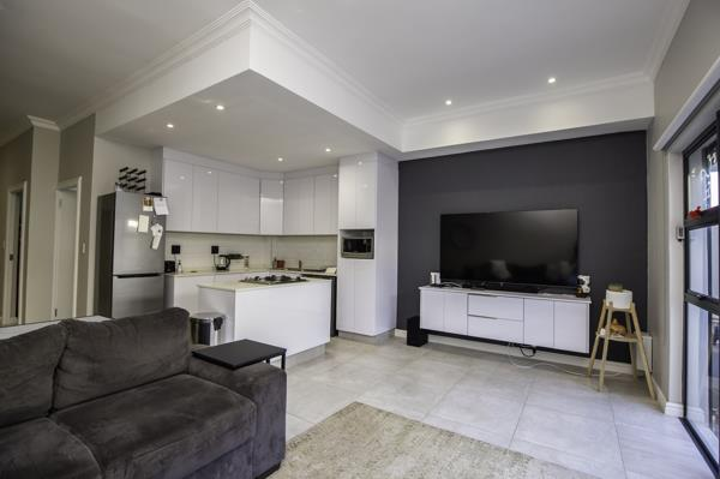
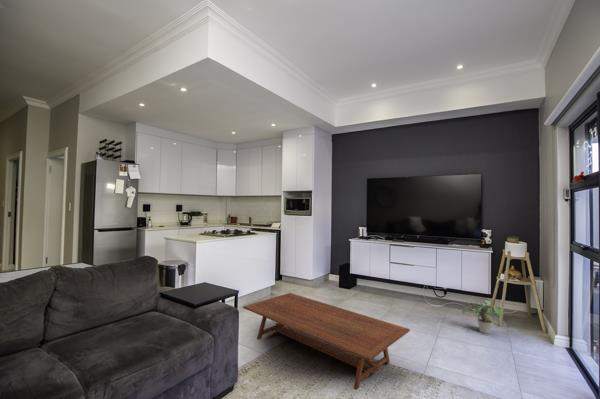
+ potted plant (480, 315)
+ coffee table (318, 333)
